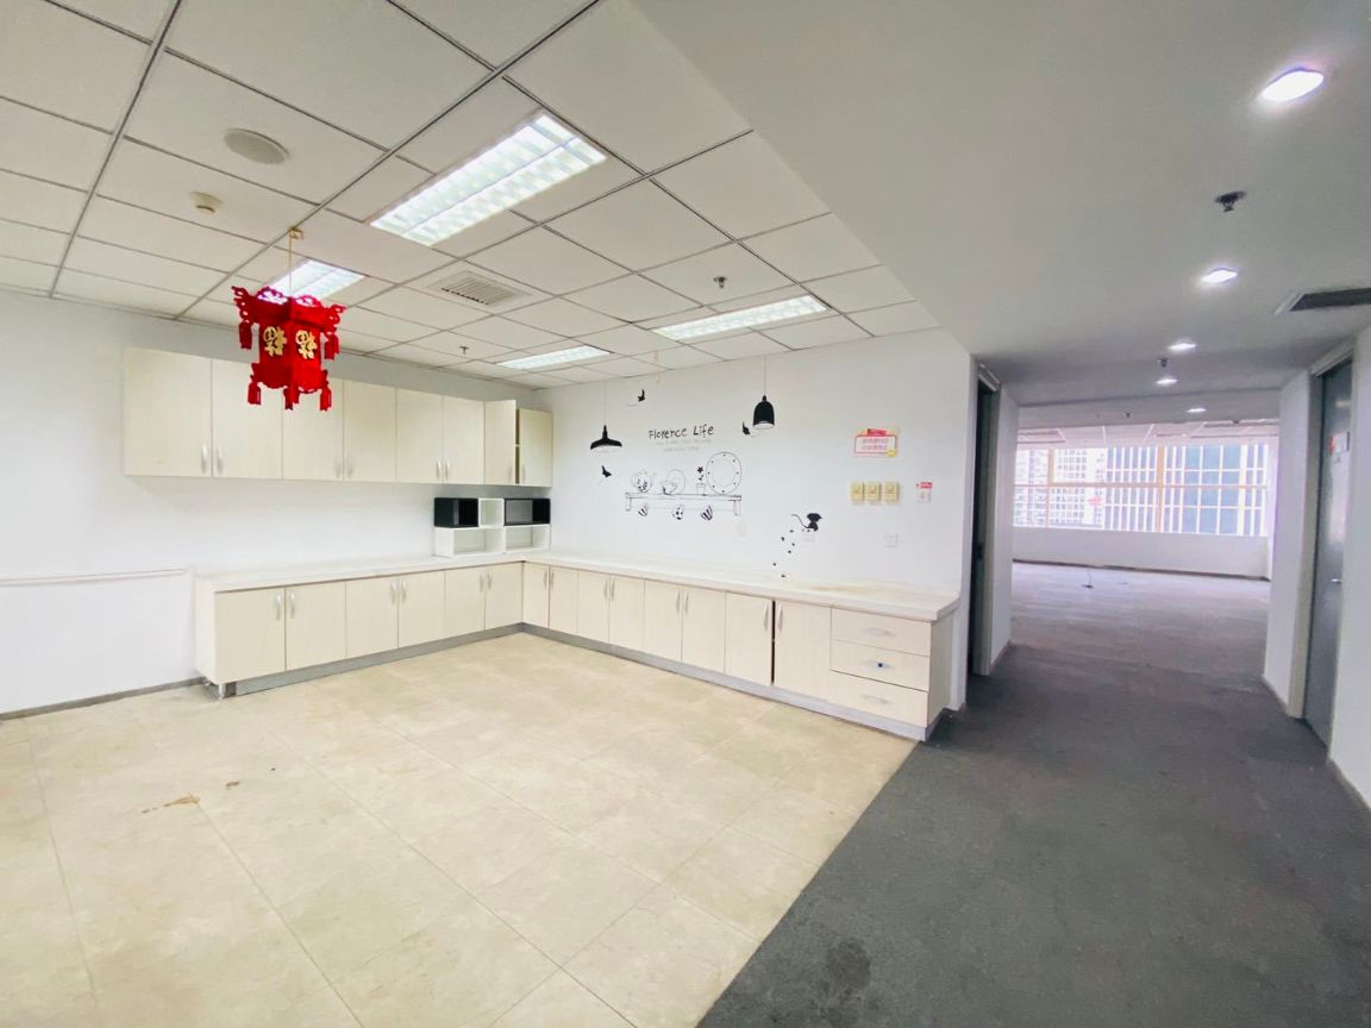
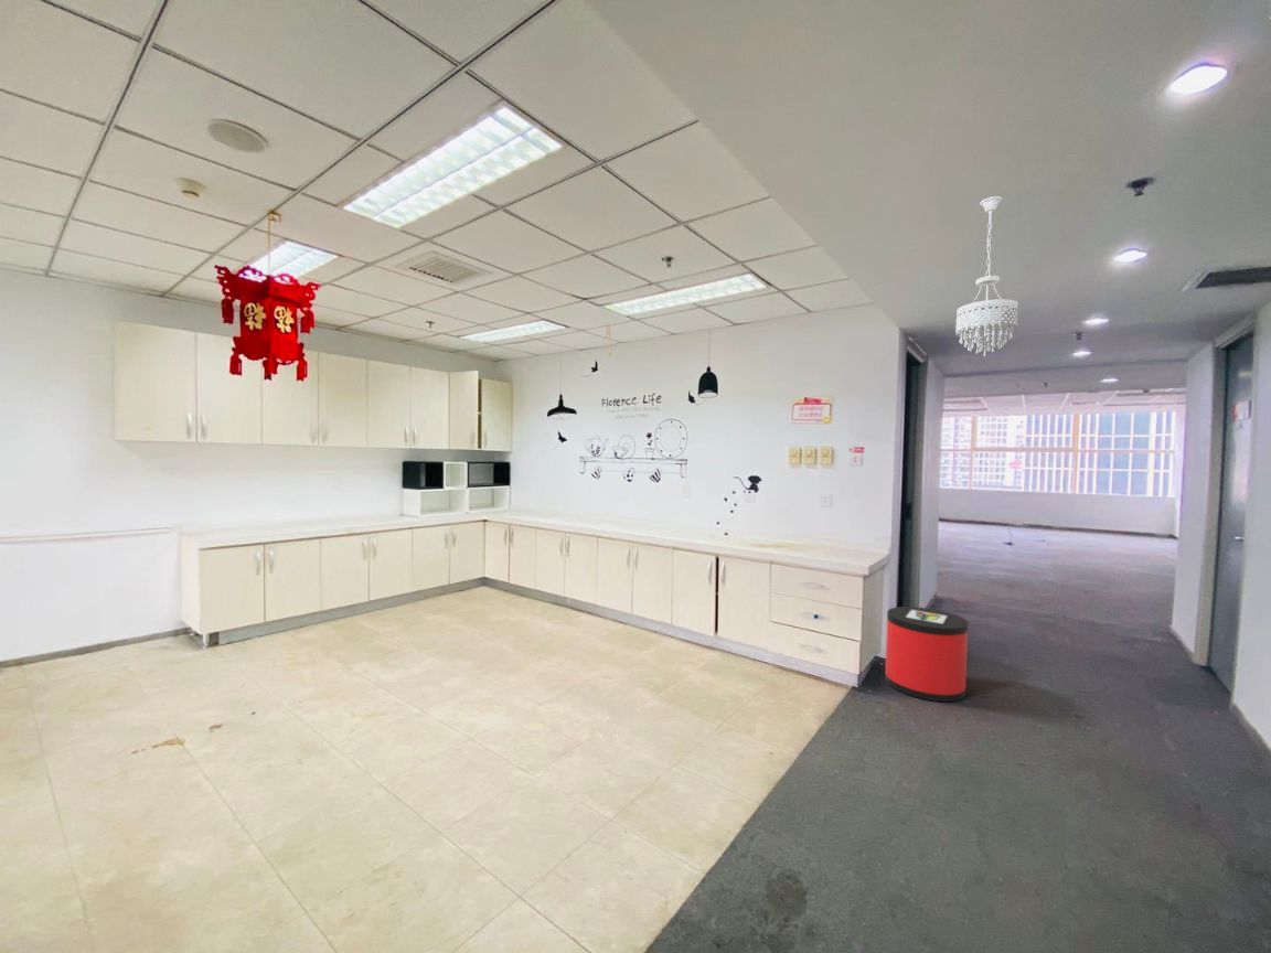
+ trash can (925, 651)
+ pendant light (987, 279)
